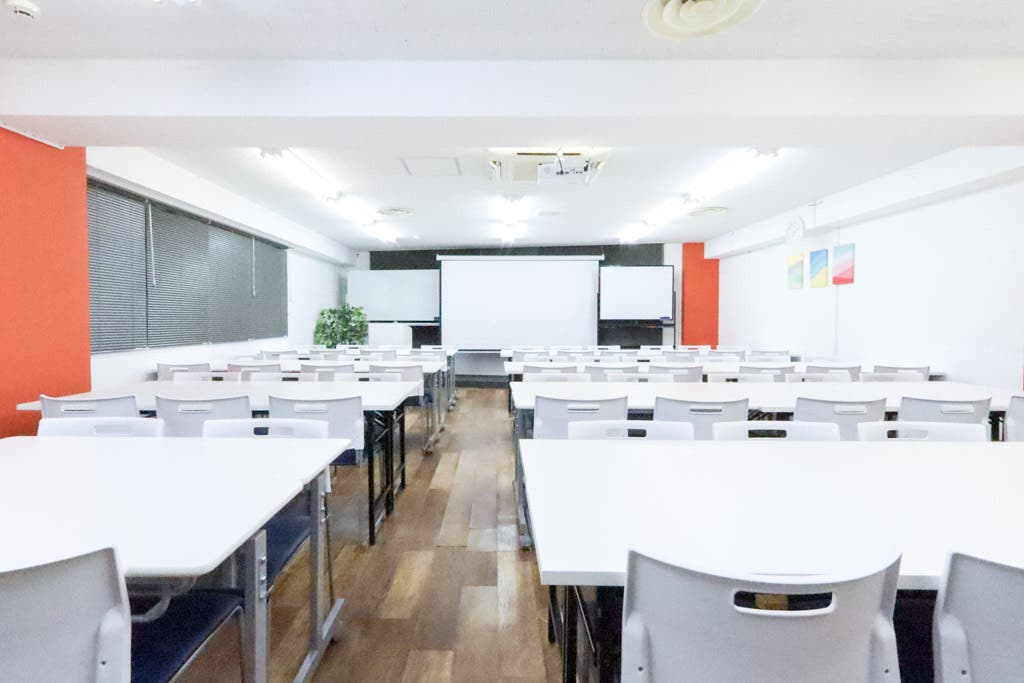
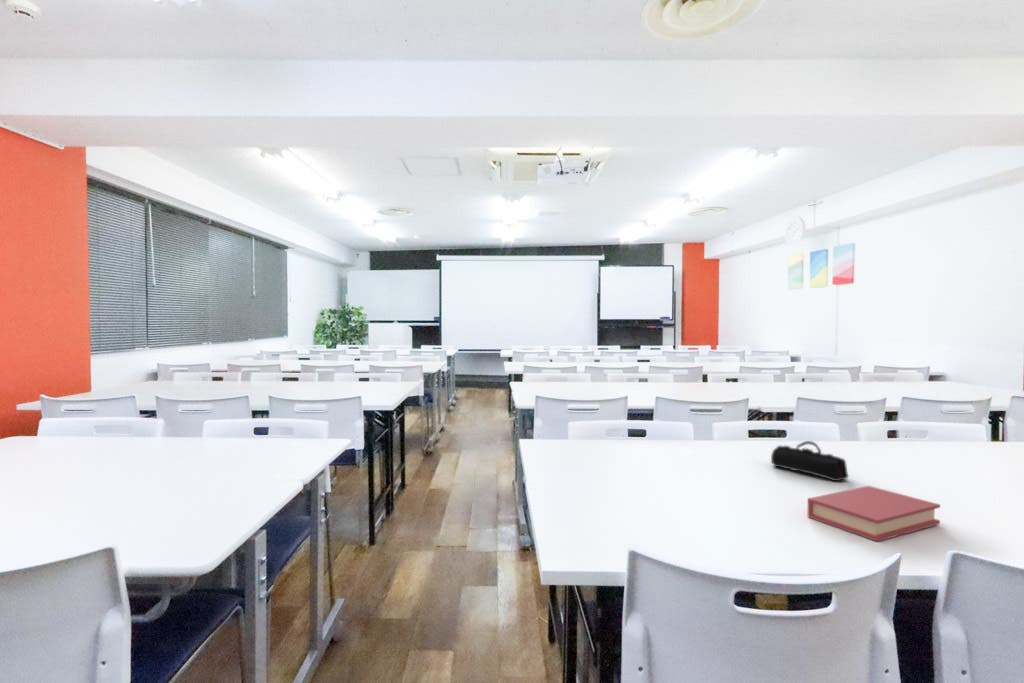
+ pencil case (807, 456)
+ book (872, 510)
